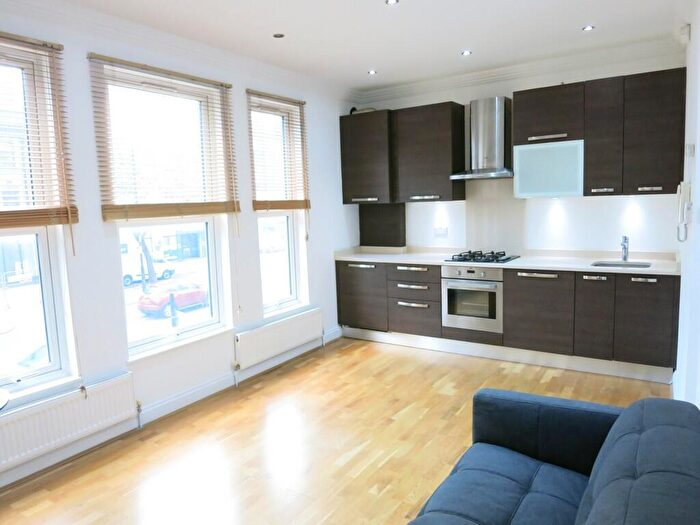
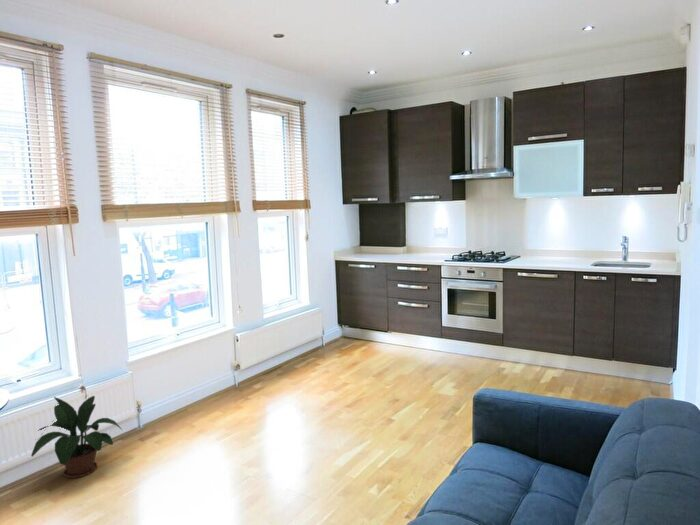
+ potted plant (75, 430)
